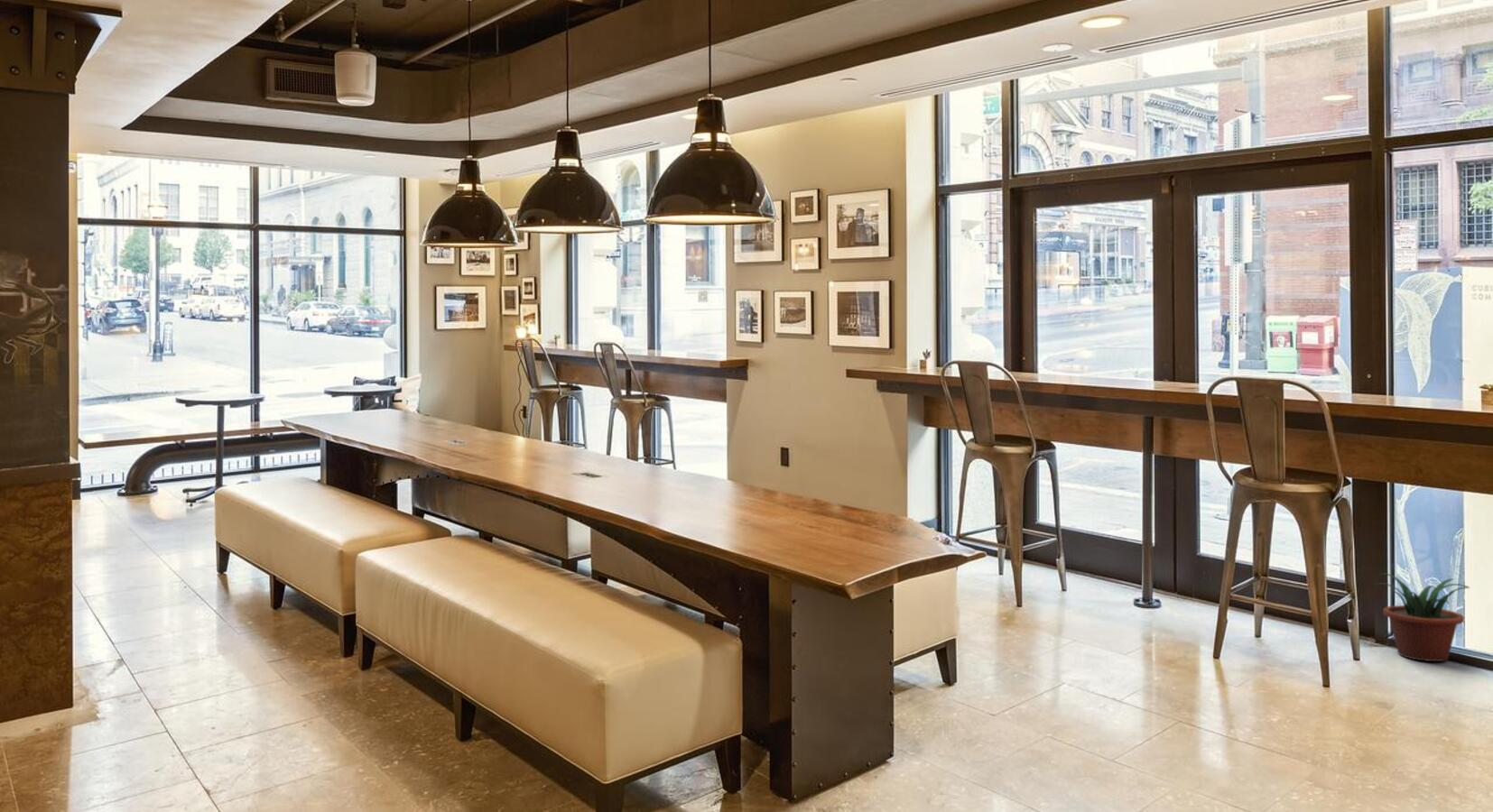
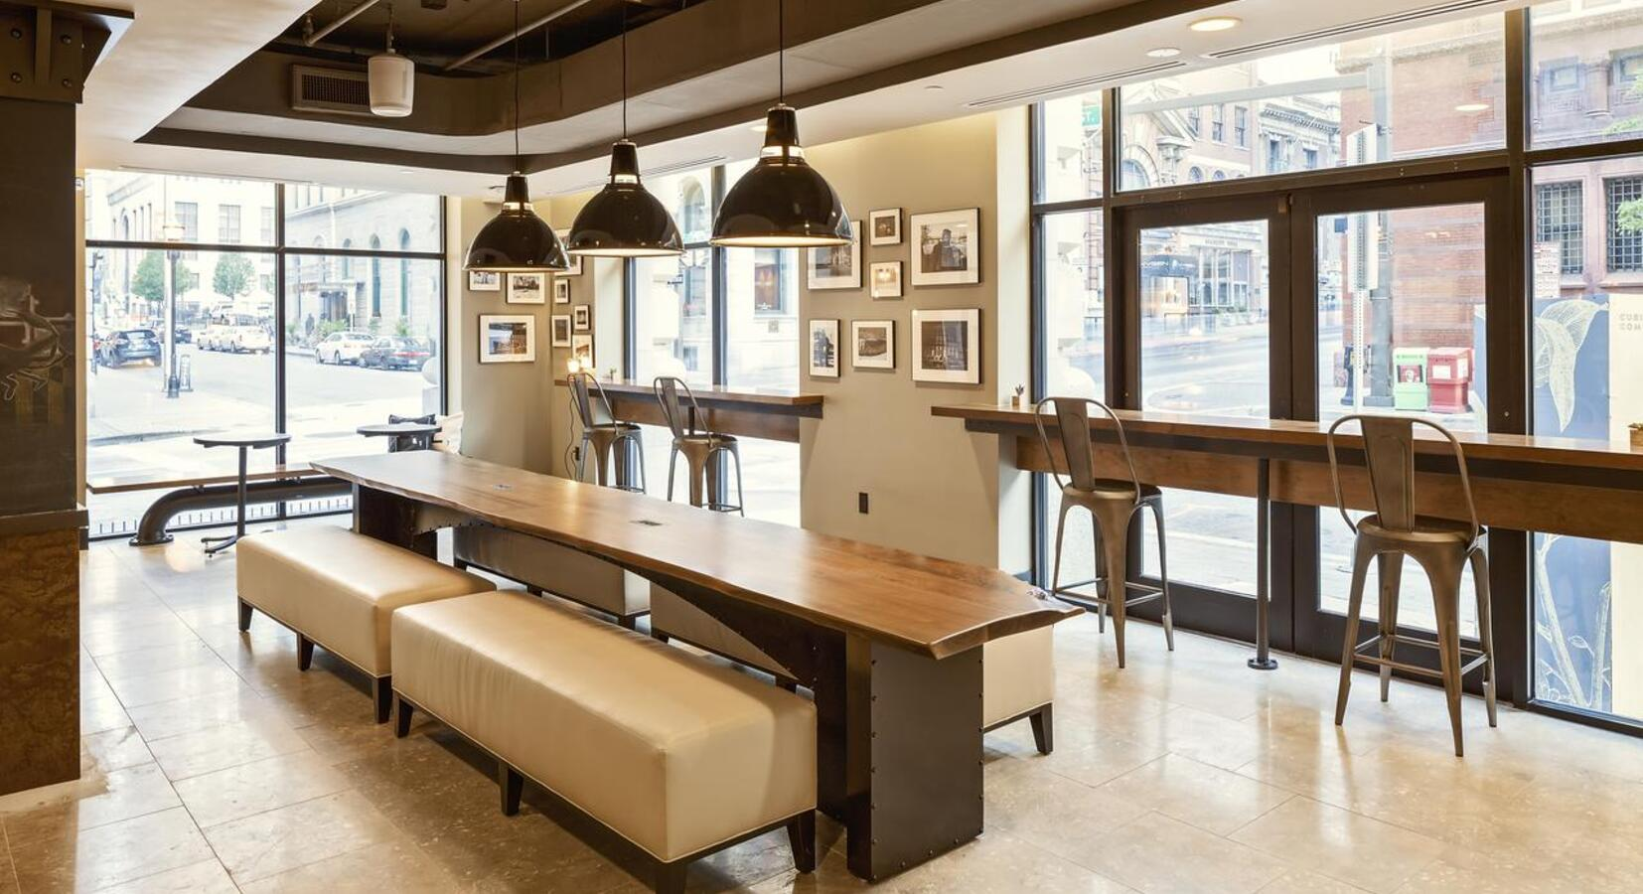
- potted plant (1423, 616)
